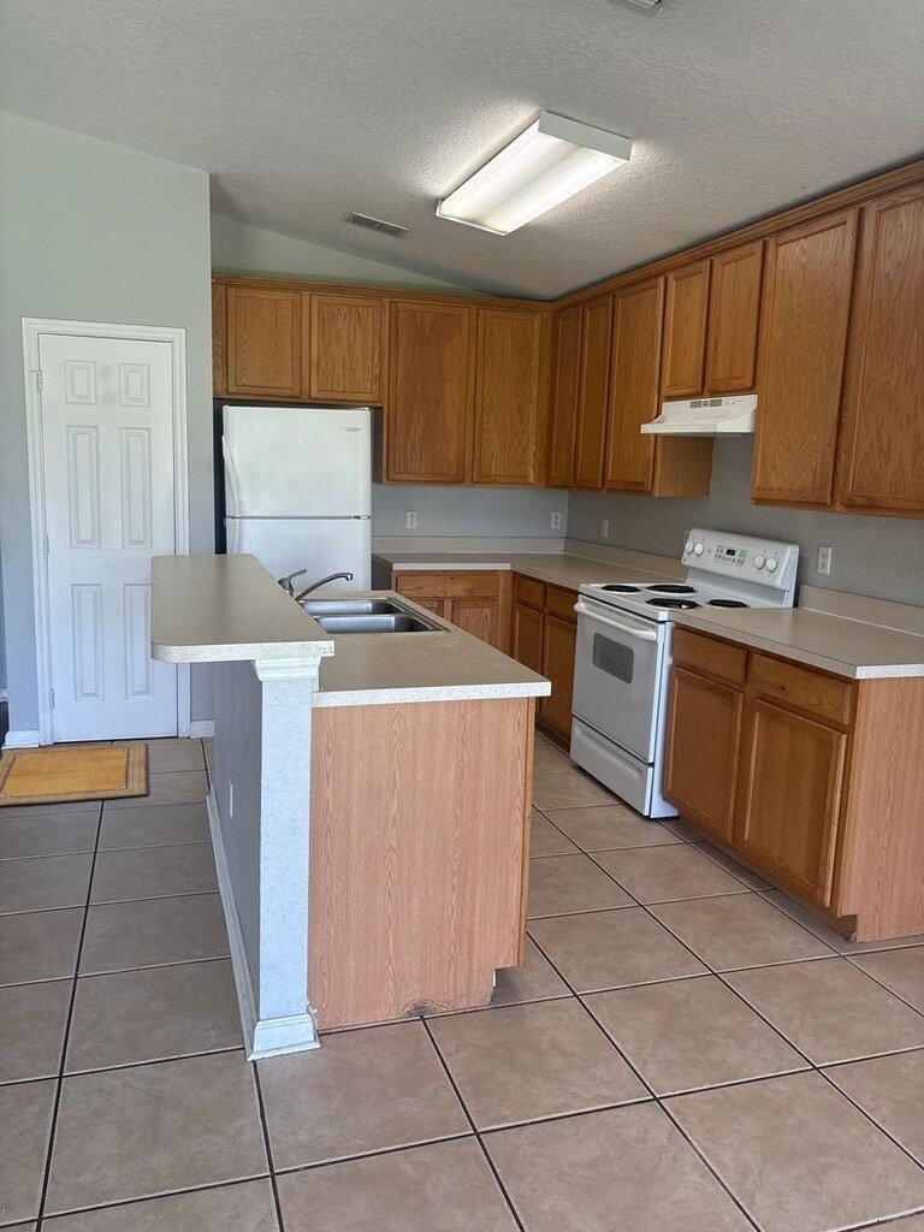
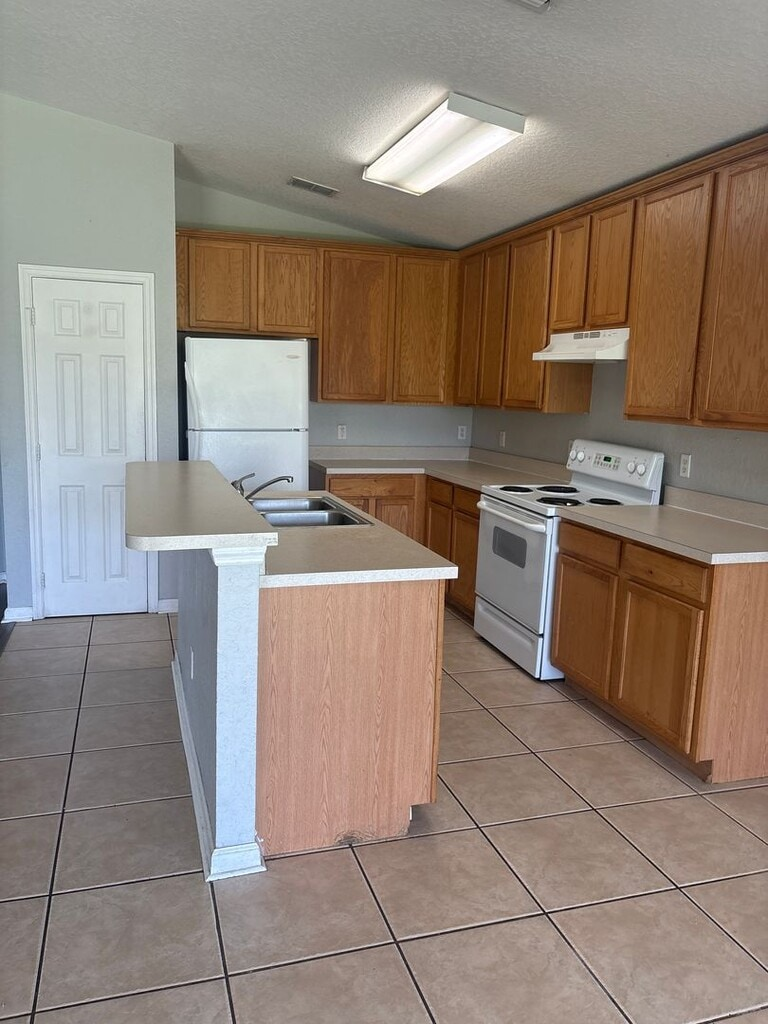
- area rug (69, 770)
